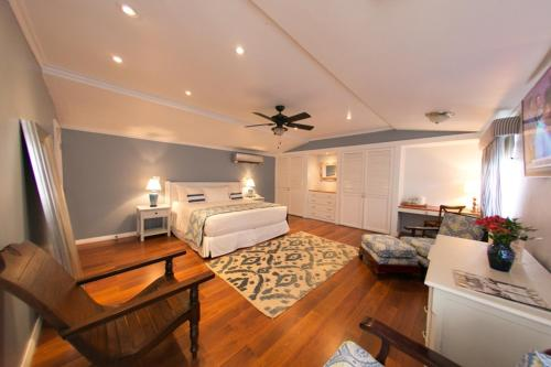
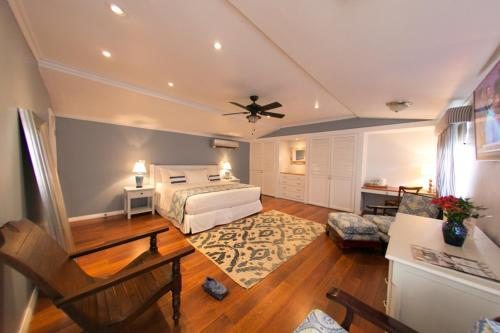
+ shoe (214, 285)
